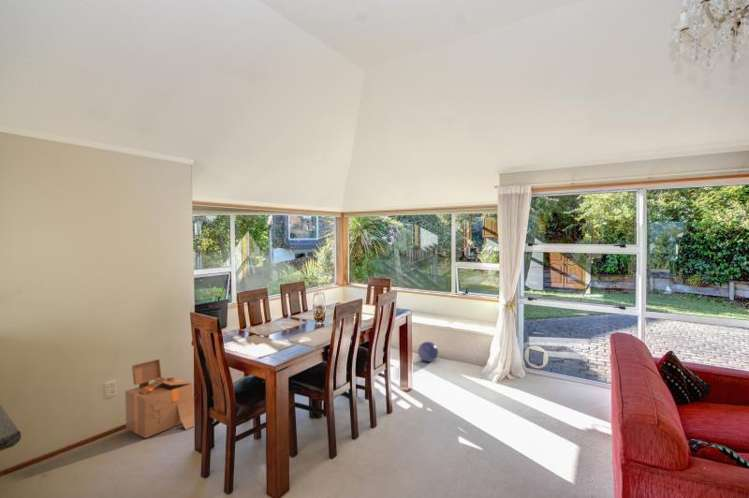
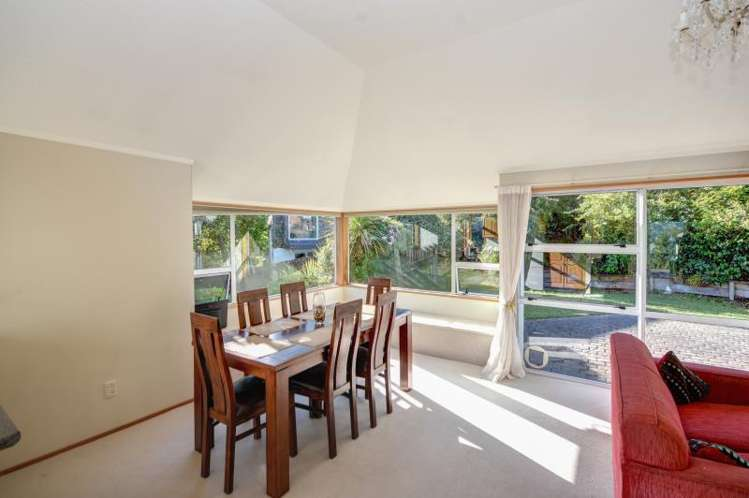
- cardboard box (166, 393)
- ball (427, 351)
